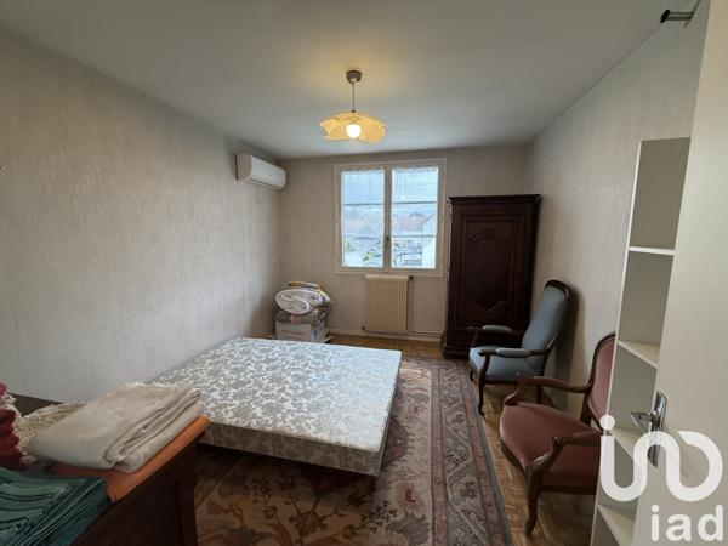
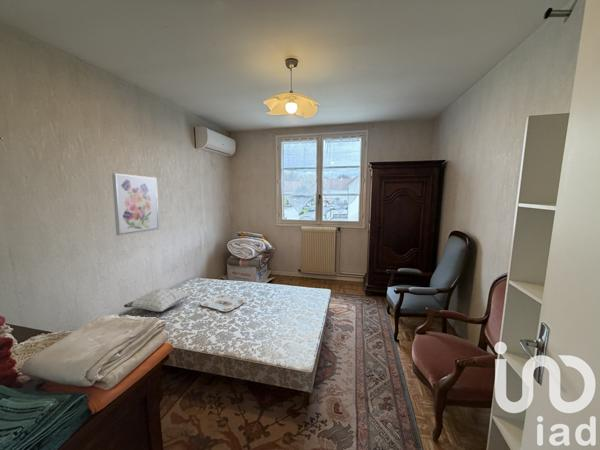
+ serving tray (223, 302)
+ pillow (159, 299)
+ wall art (138, 204)
